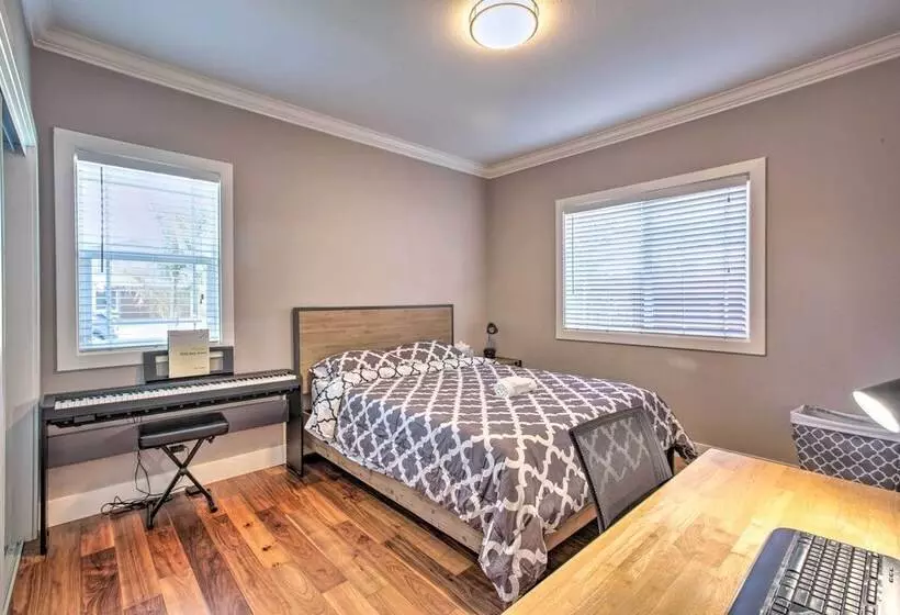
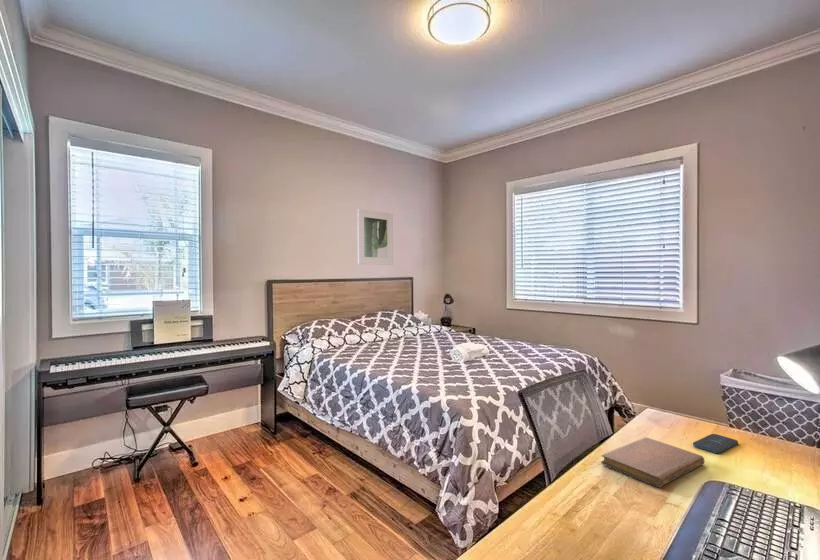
+ smartphone (715, 443)
+ notebook (652, 459)
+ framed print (375, 238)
